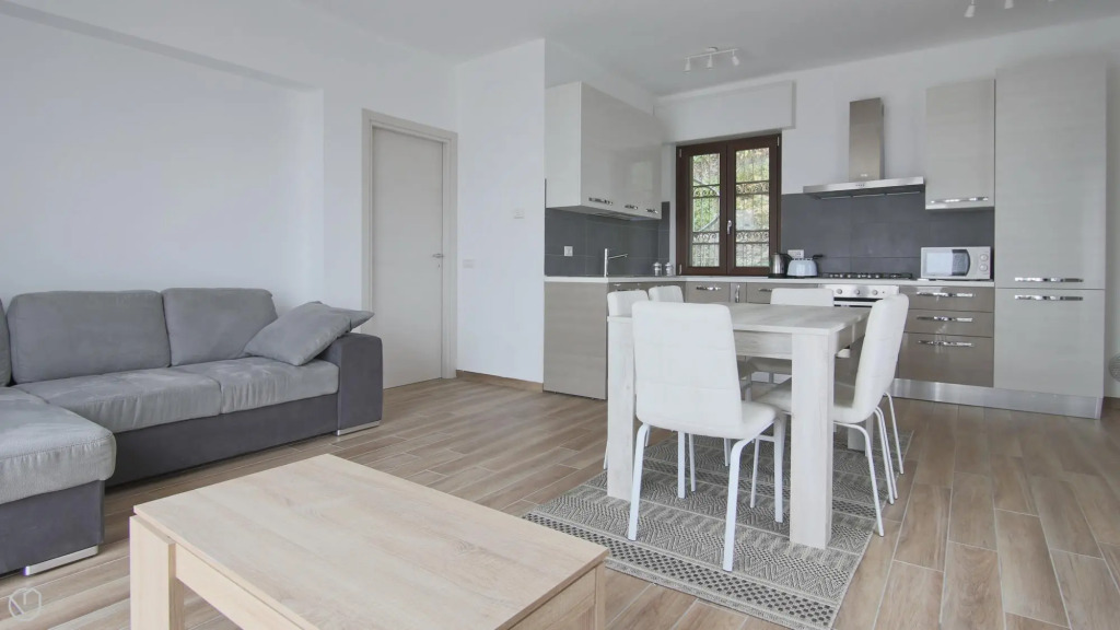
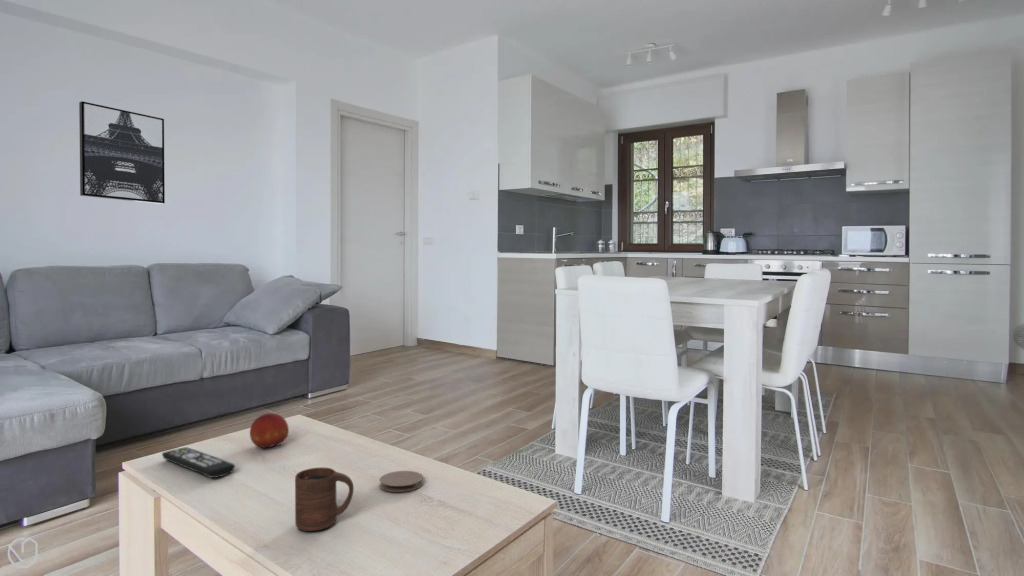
+ coaster (401, 481)
+ remote control (197, 461)
+ fruit (269, 429)
+ wall art (124, 155)
+ cup (322, 497)
